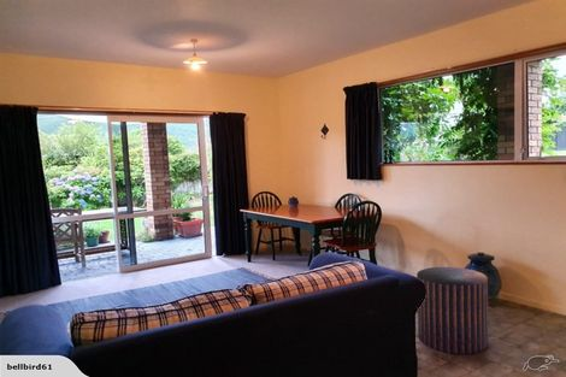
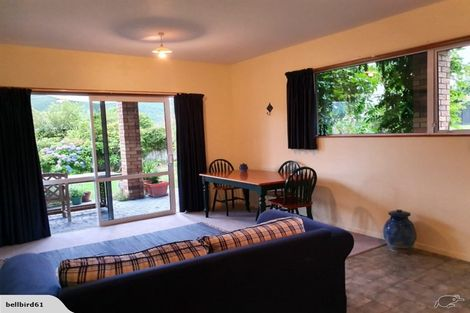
- pouf (452, 307)
